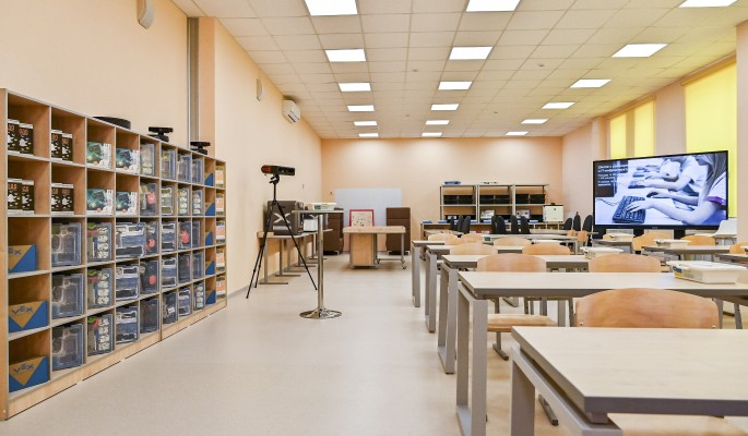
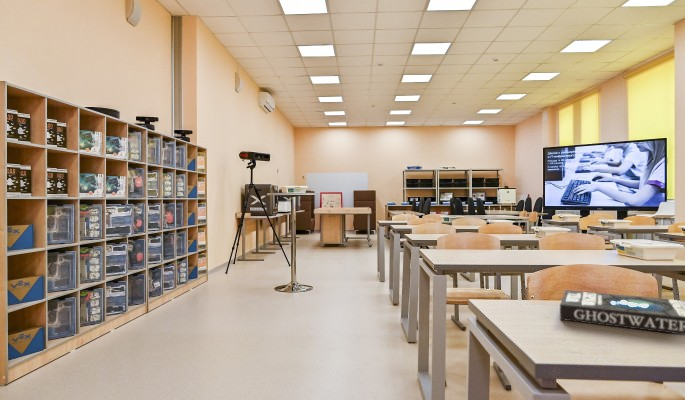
+ book (625, 309)
